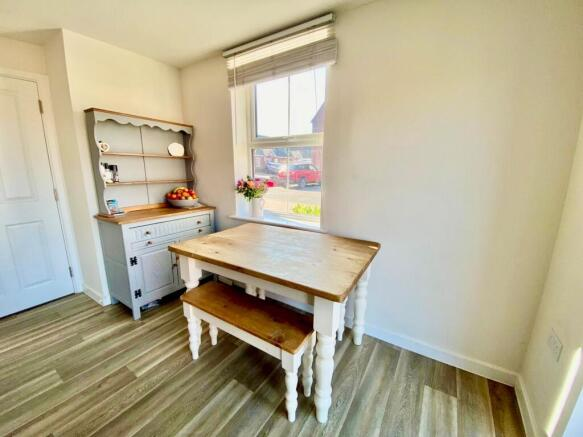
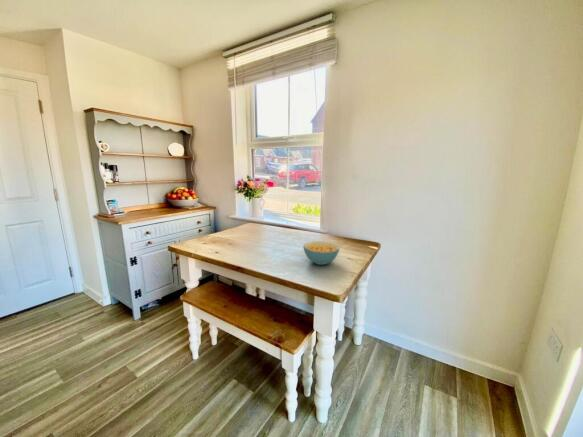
+ cereal bowl (320, 254)
